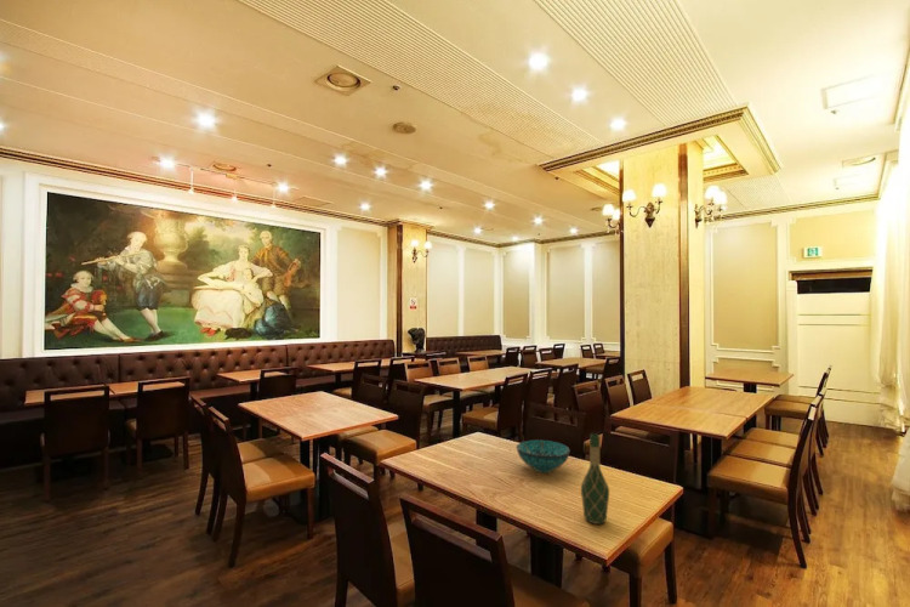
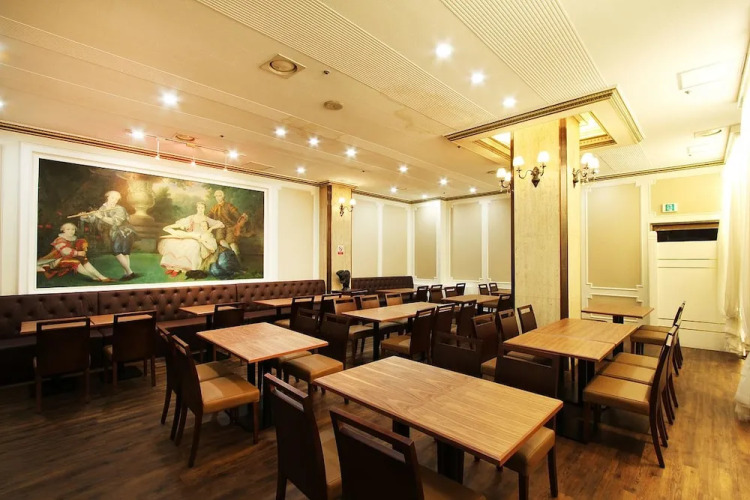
- wine bottle (595, 477)
- decorative bowl (542, 458)
